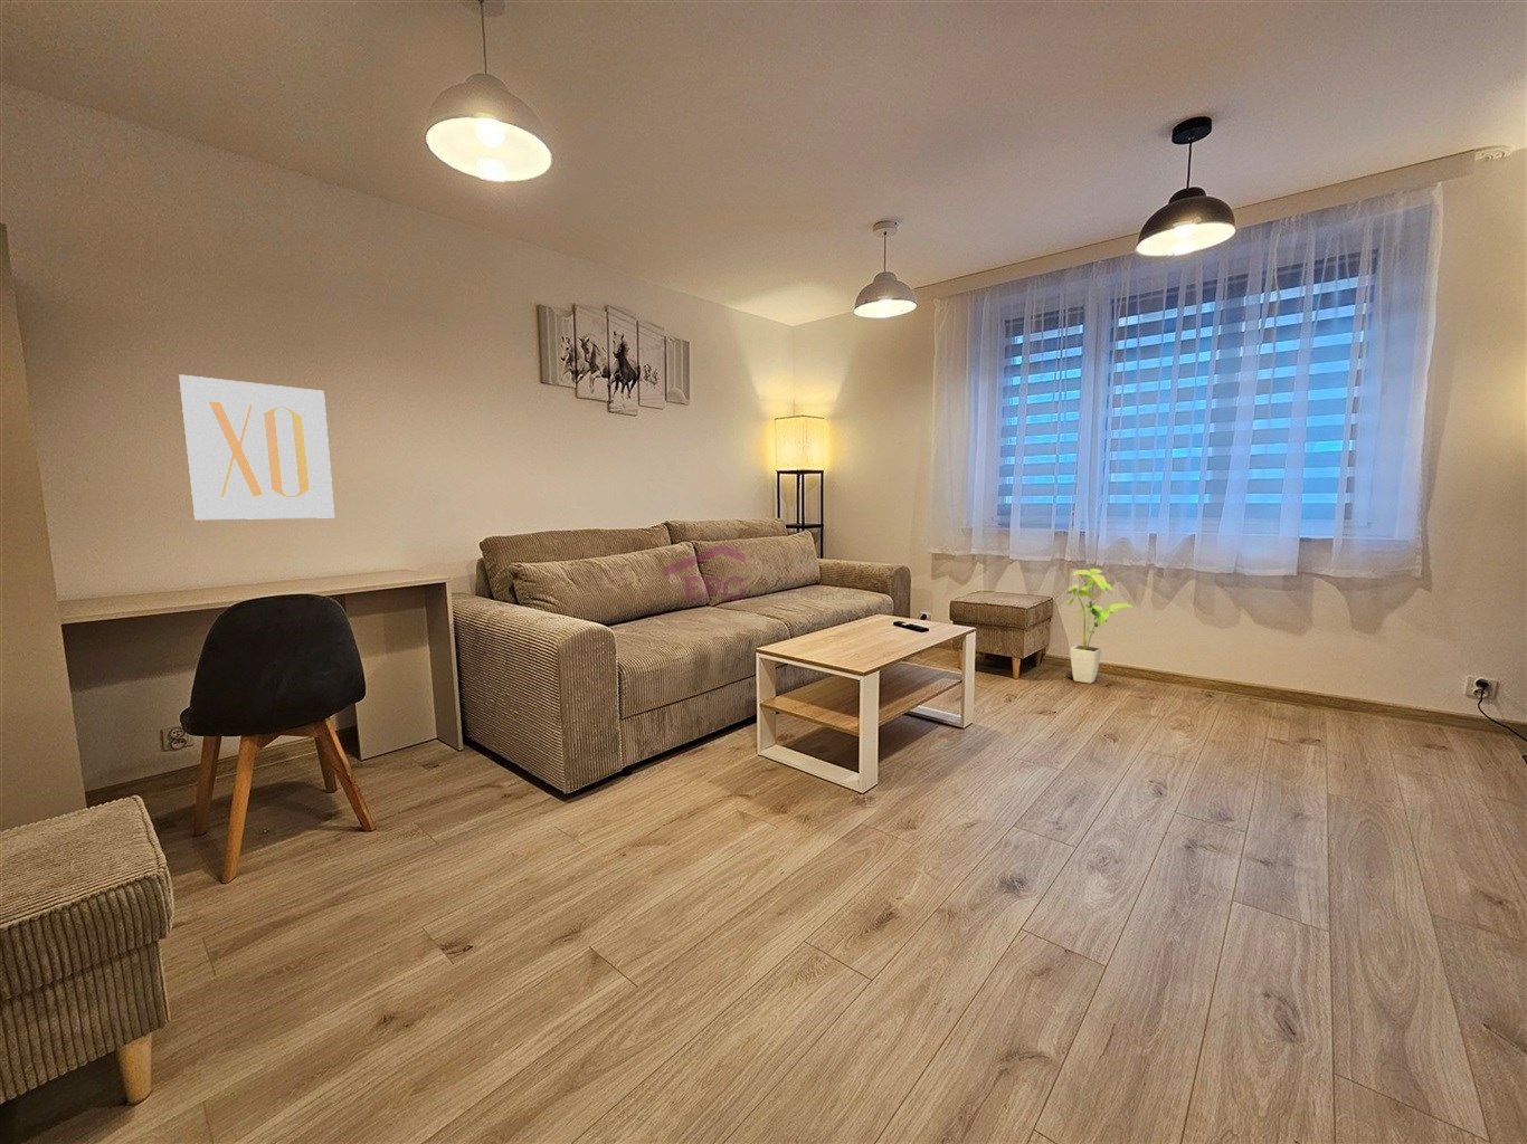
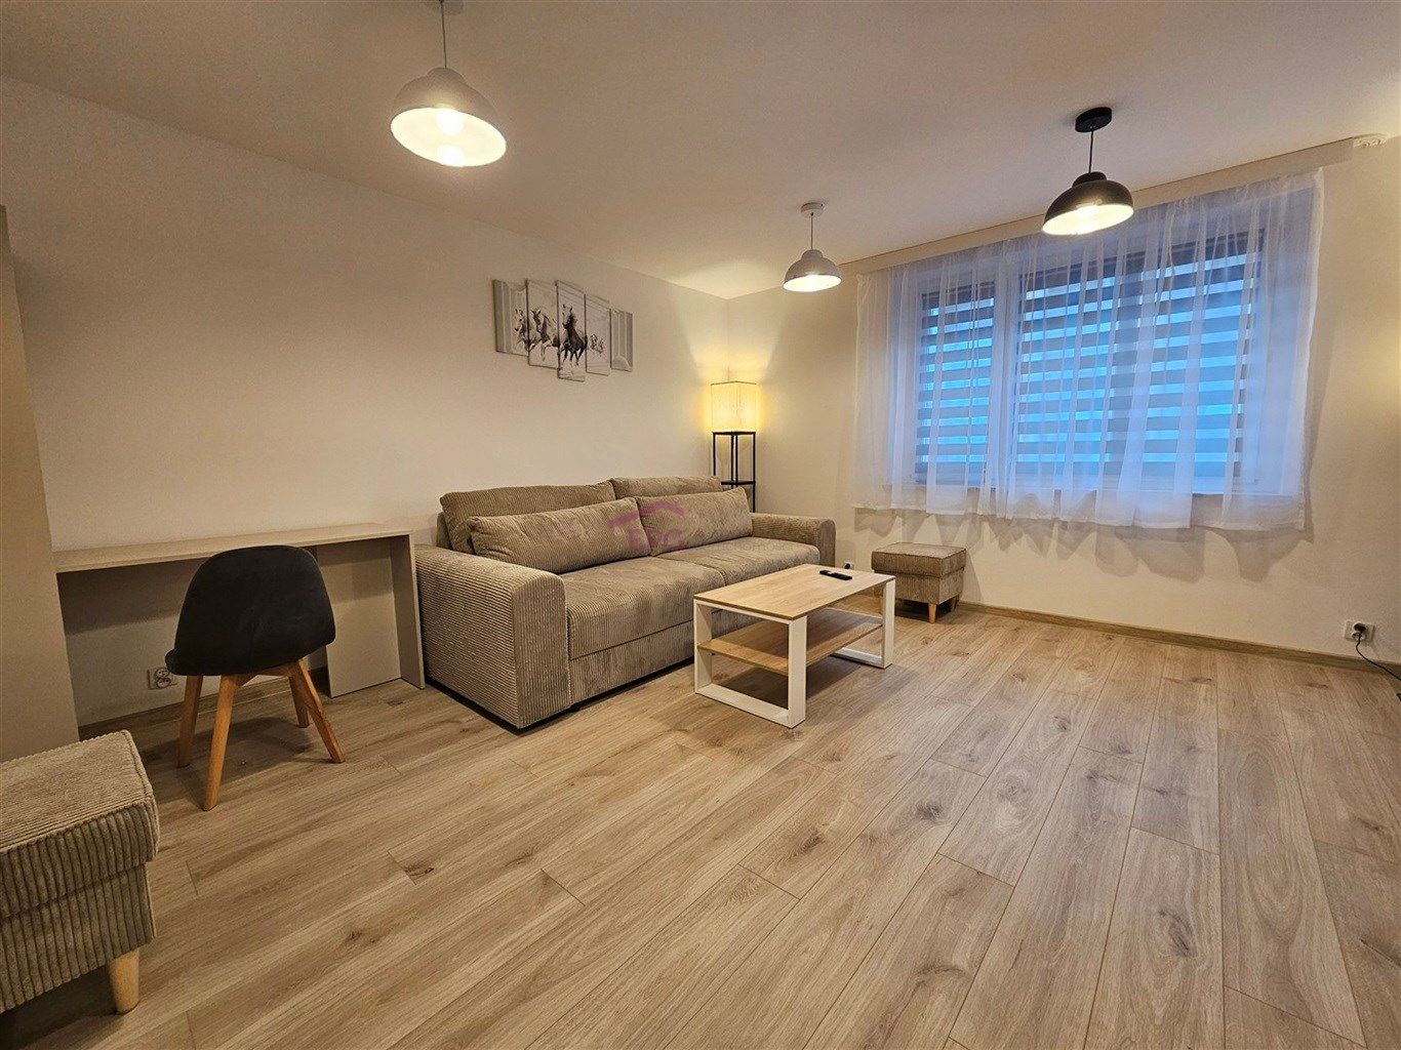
- wall art (262, 452)
- house plant (1094, 626)
